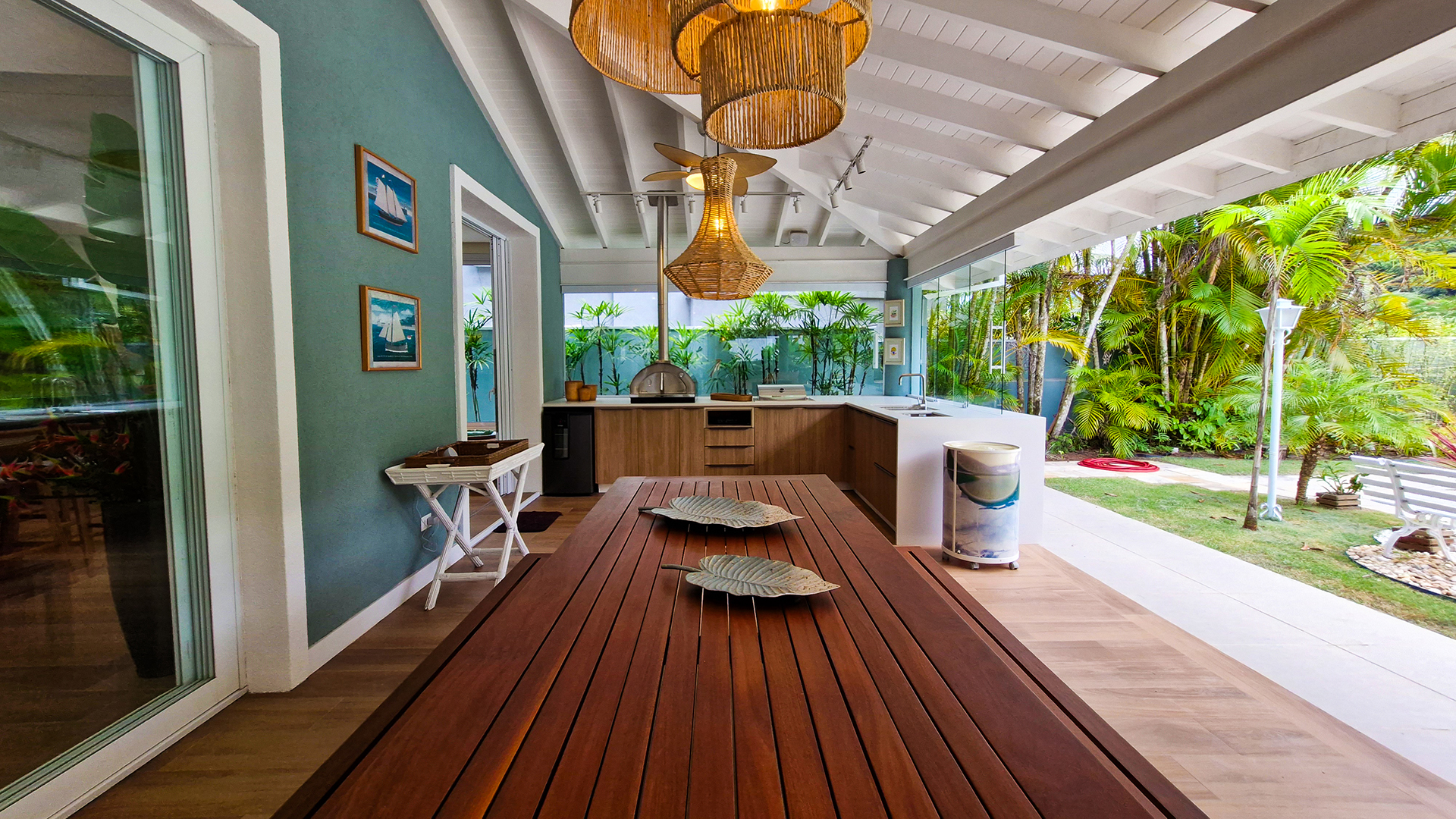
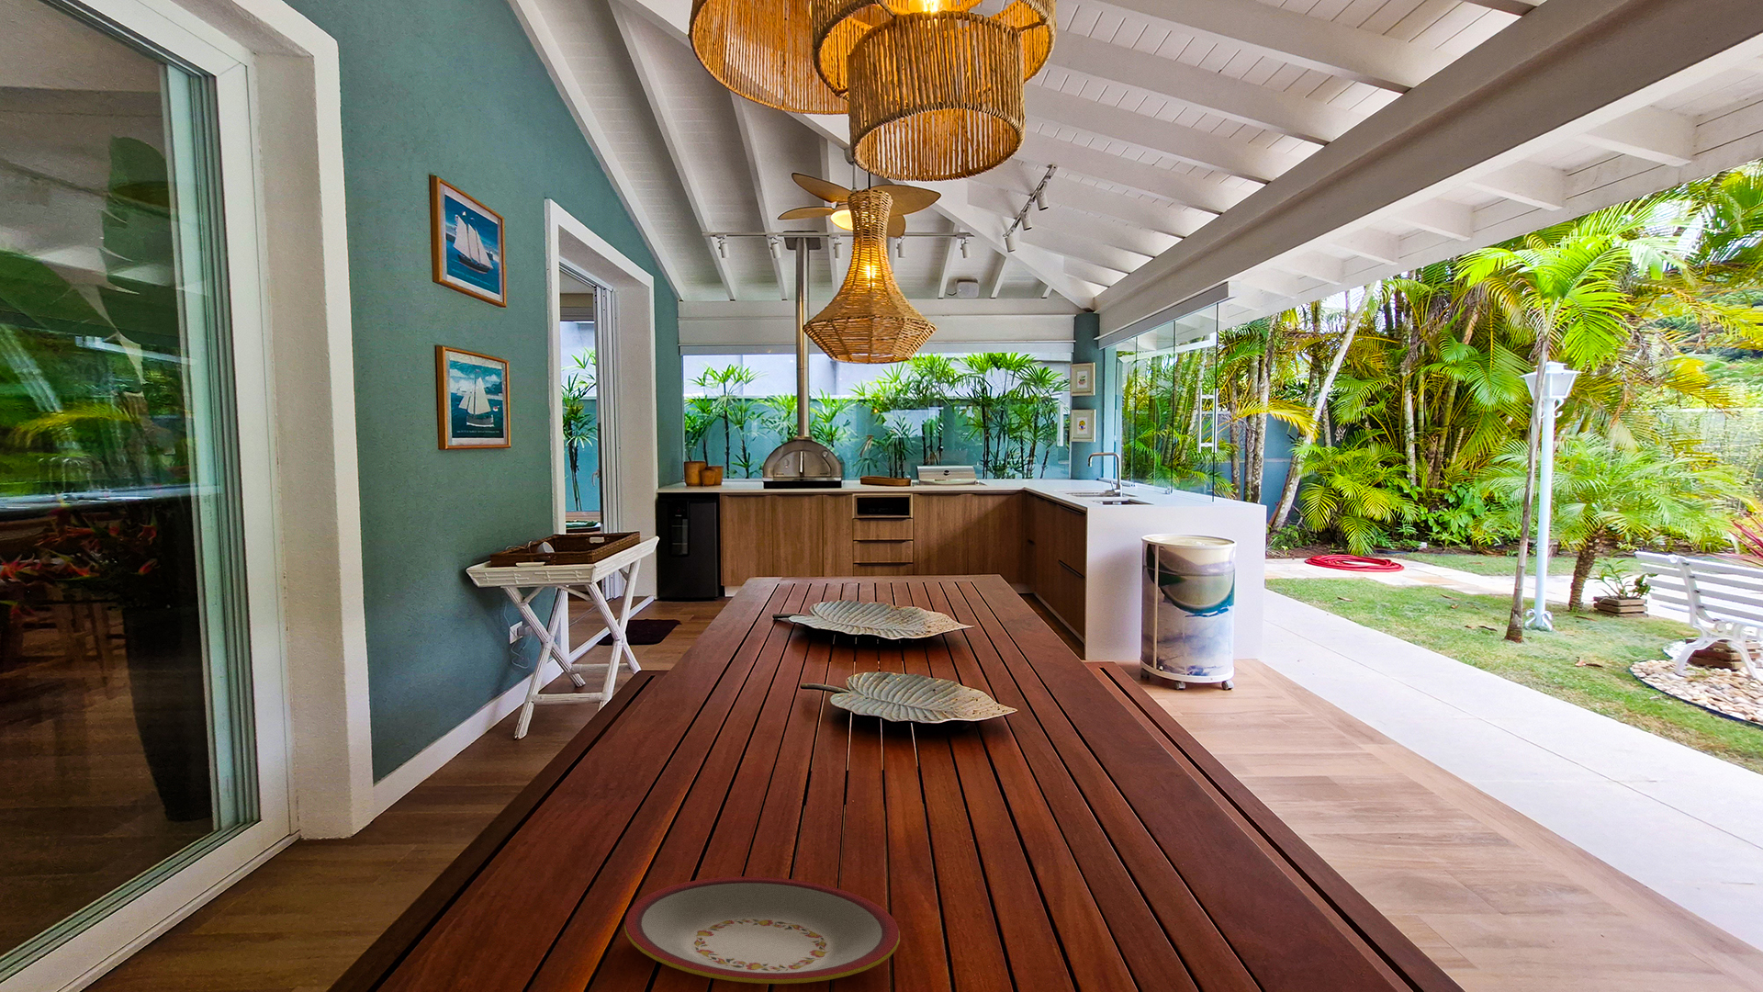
+ plate (760, 934)
